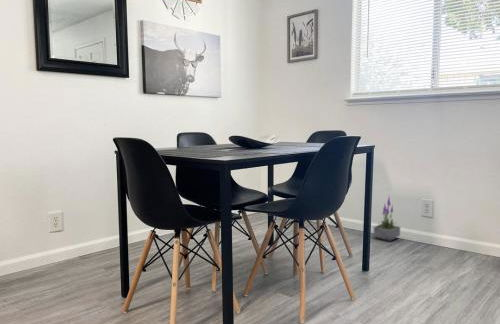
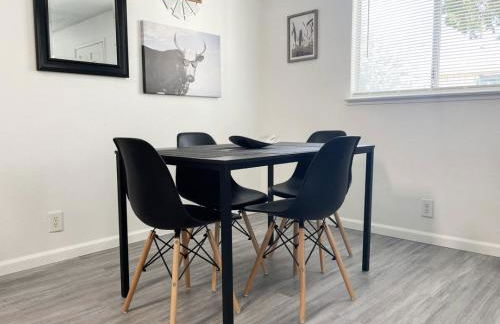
- potted plant (387, 216)
